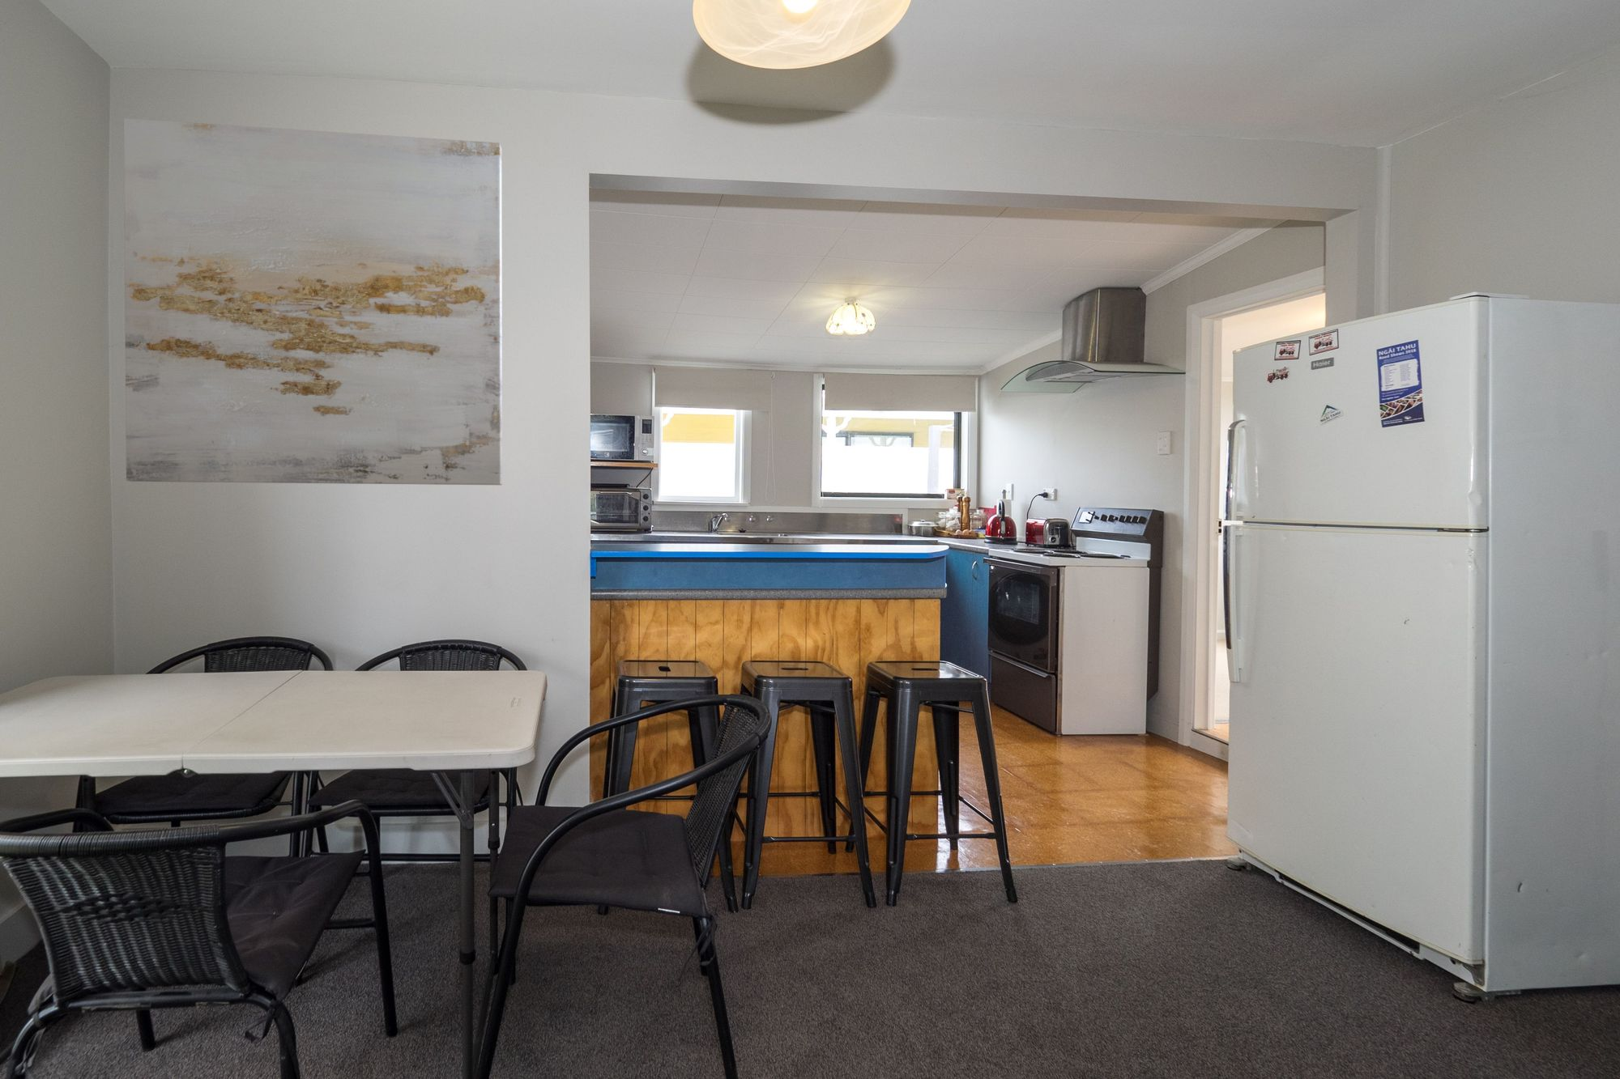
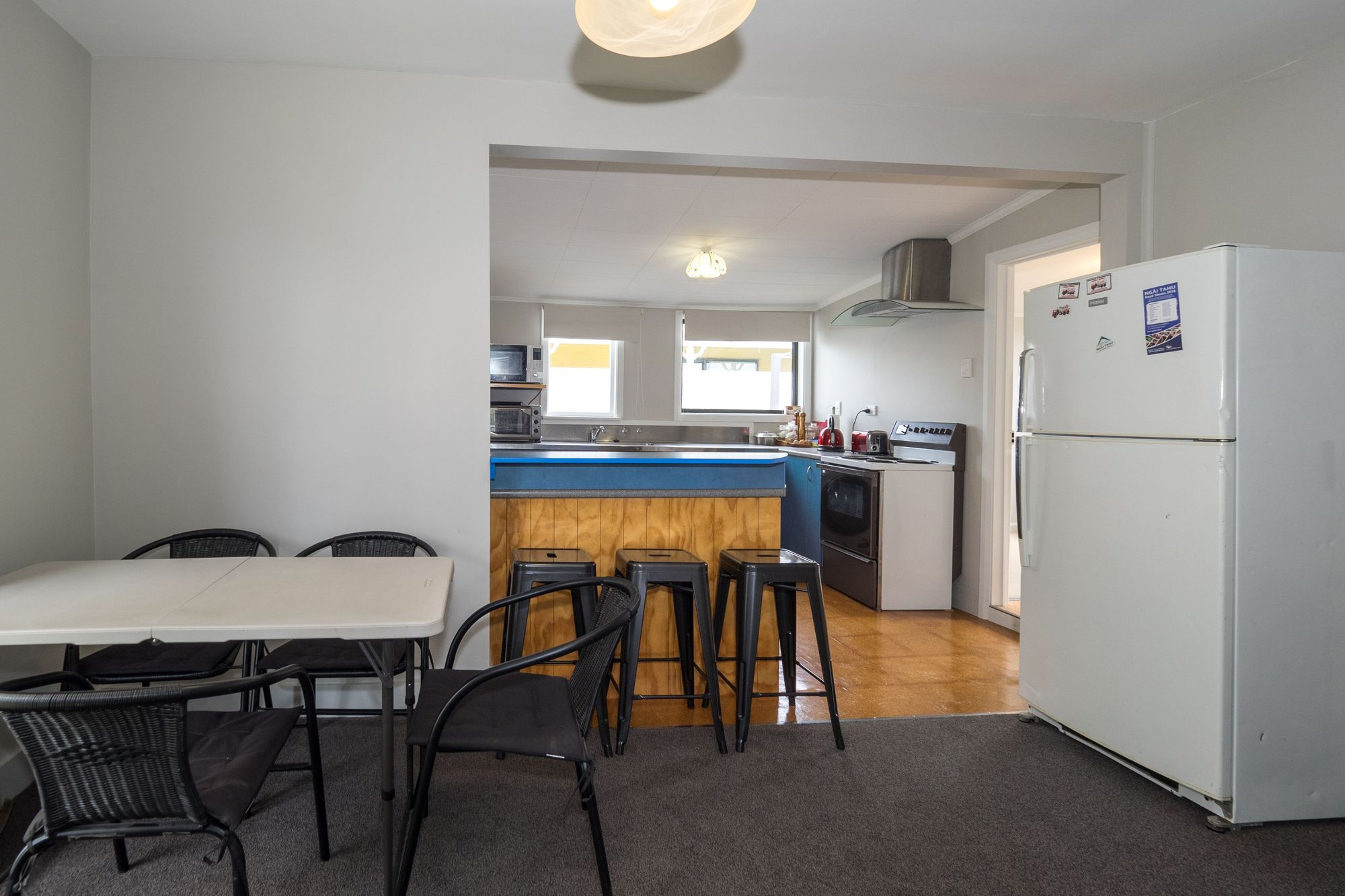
- wall art (320, 308)
